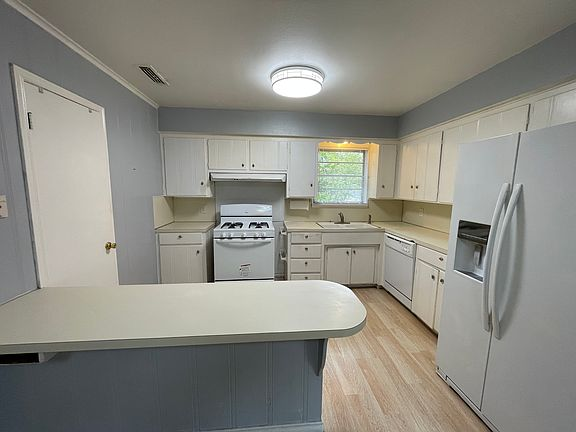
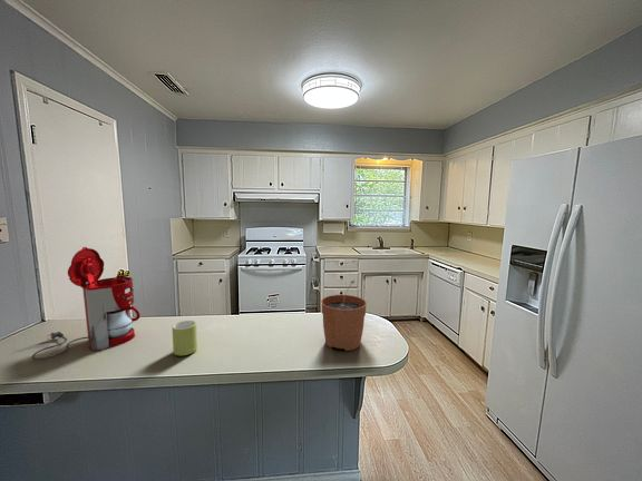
+ mug (186, 335)
+ plant pot (343, 311)
+ coffee maker (84, 296)
